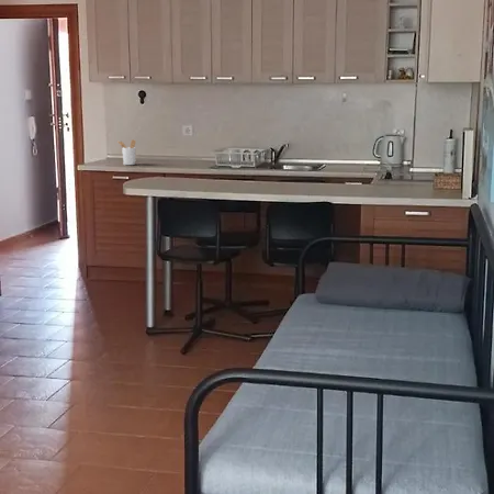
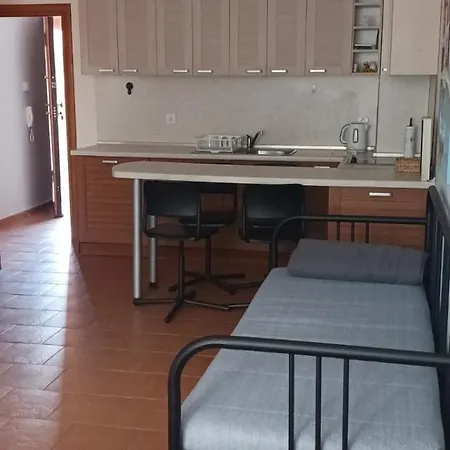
- utensil holder (126, 151)
